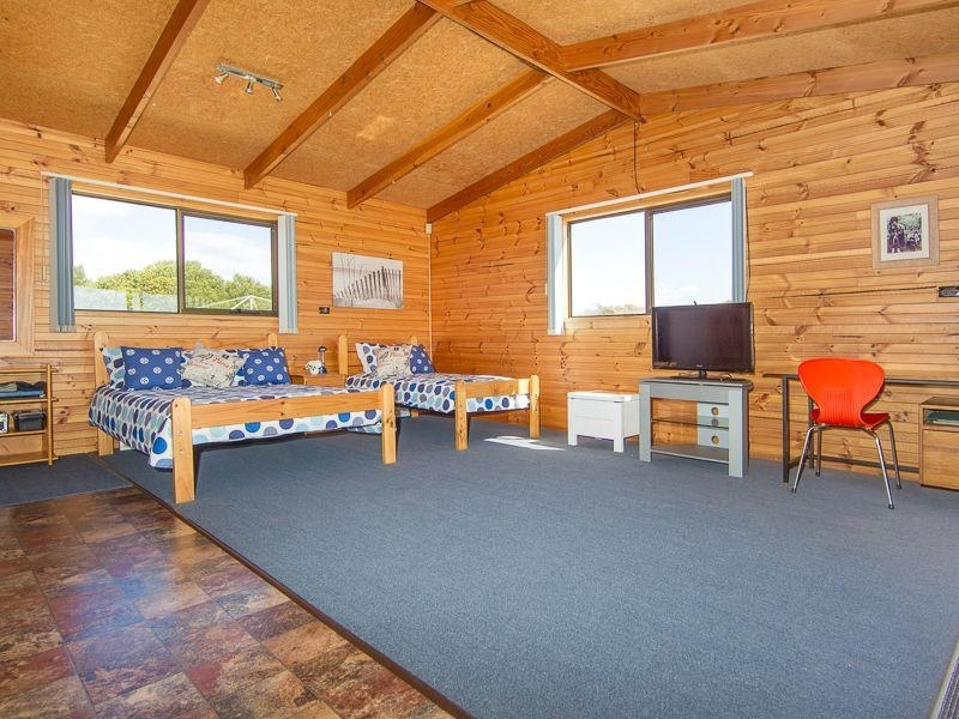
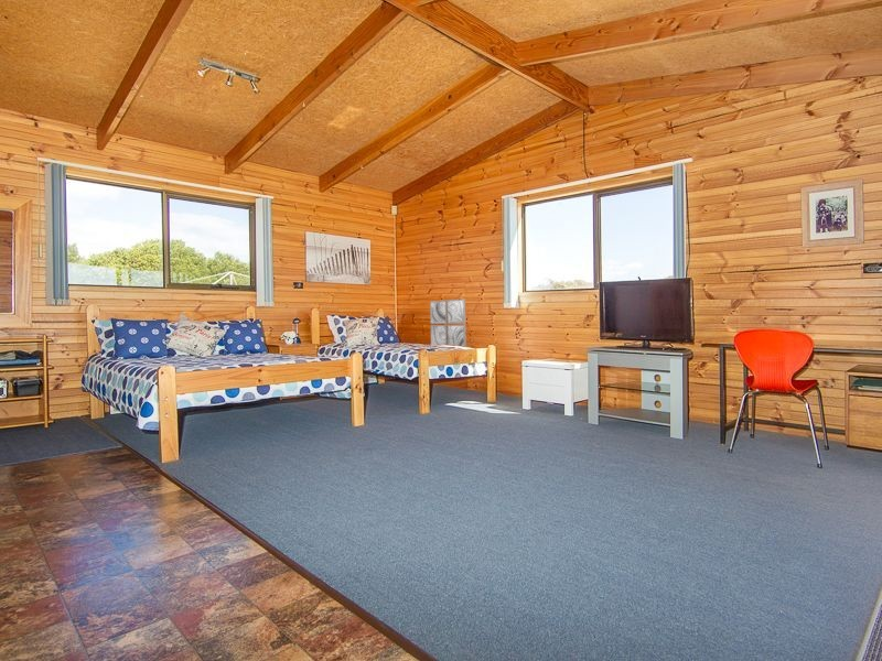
+ wall art (447, 323)
